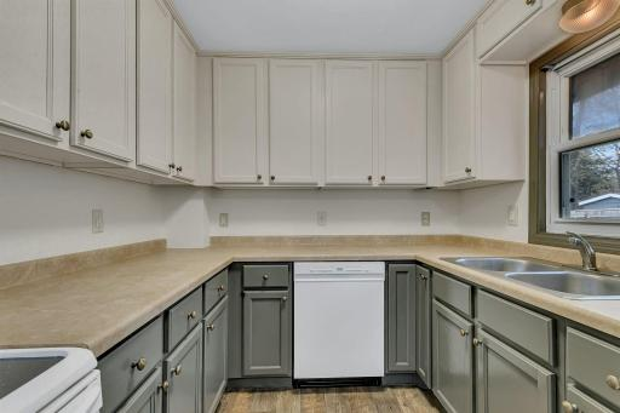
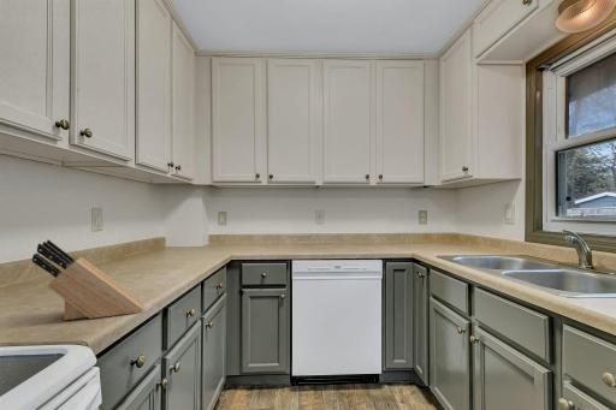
+ knife block (90, 277)
